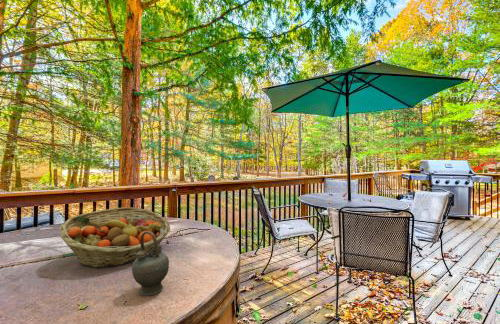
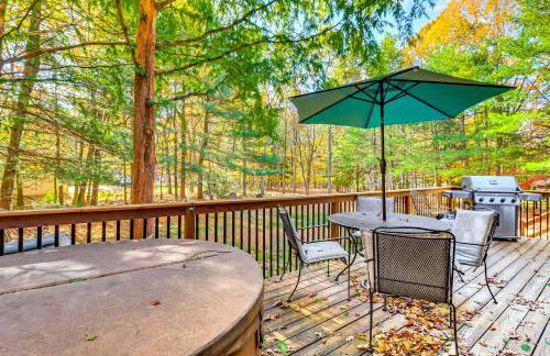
- fruit basket (120, 233)
- teapot (148, 259)
